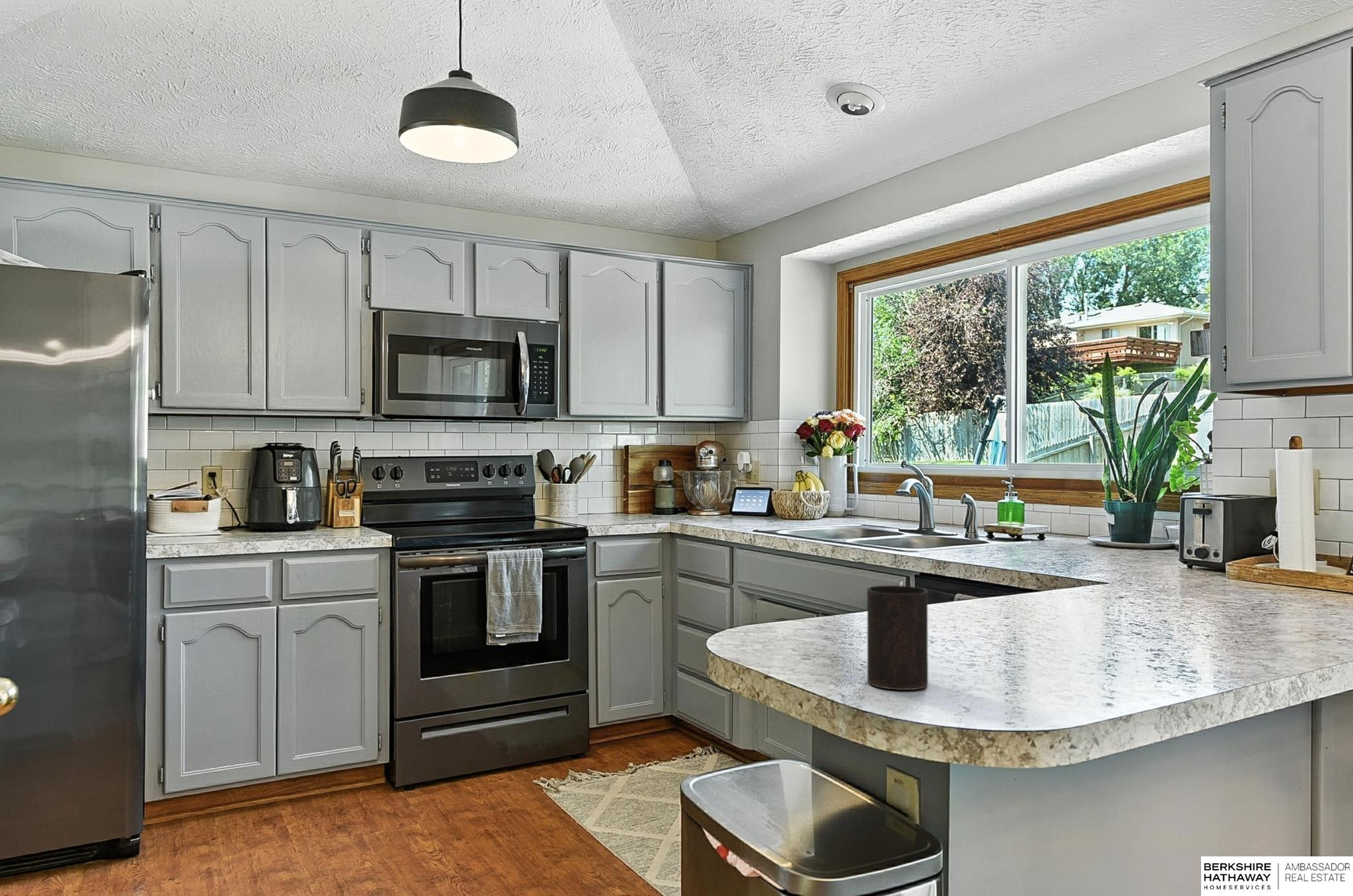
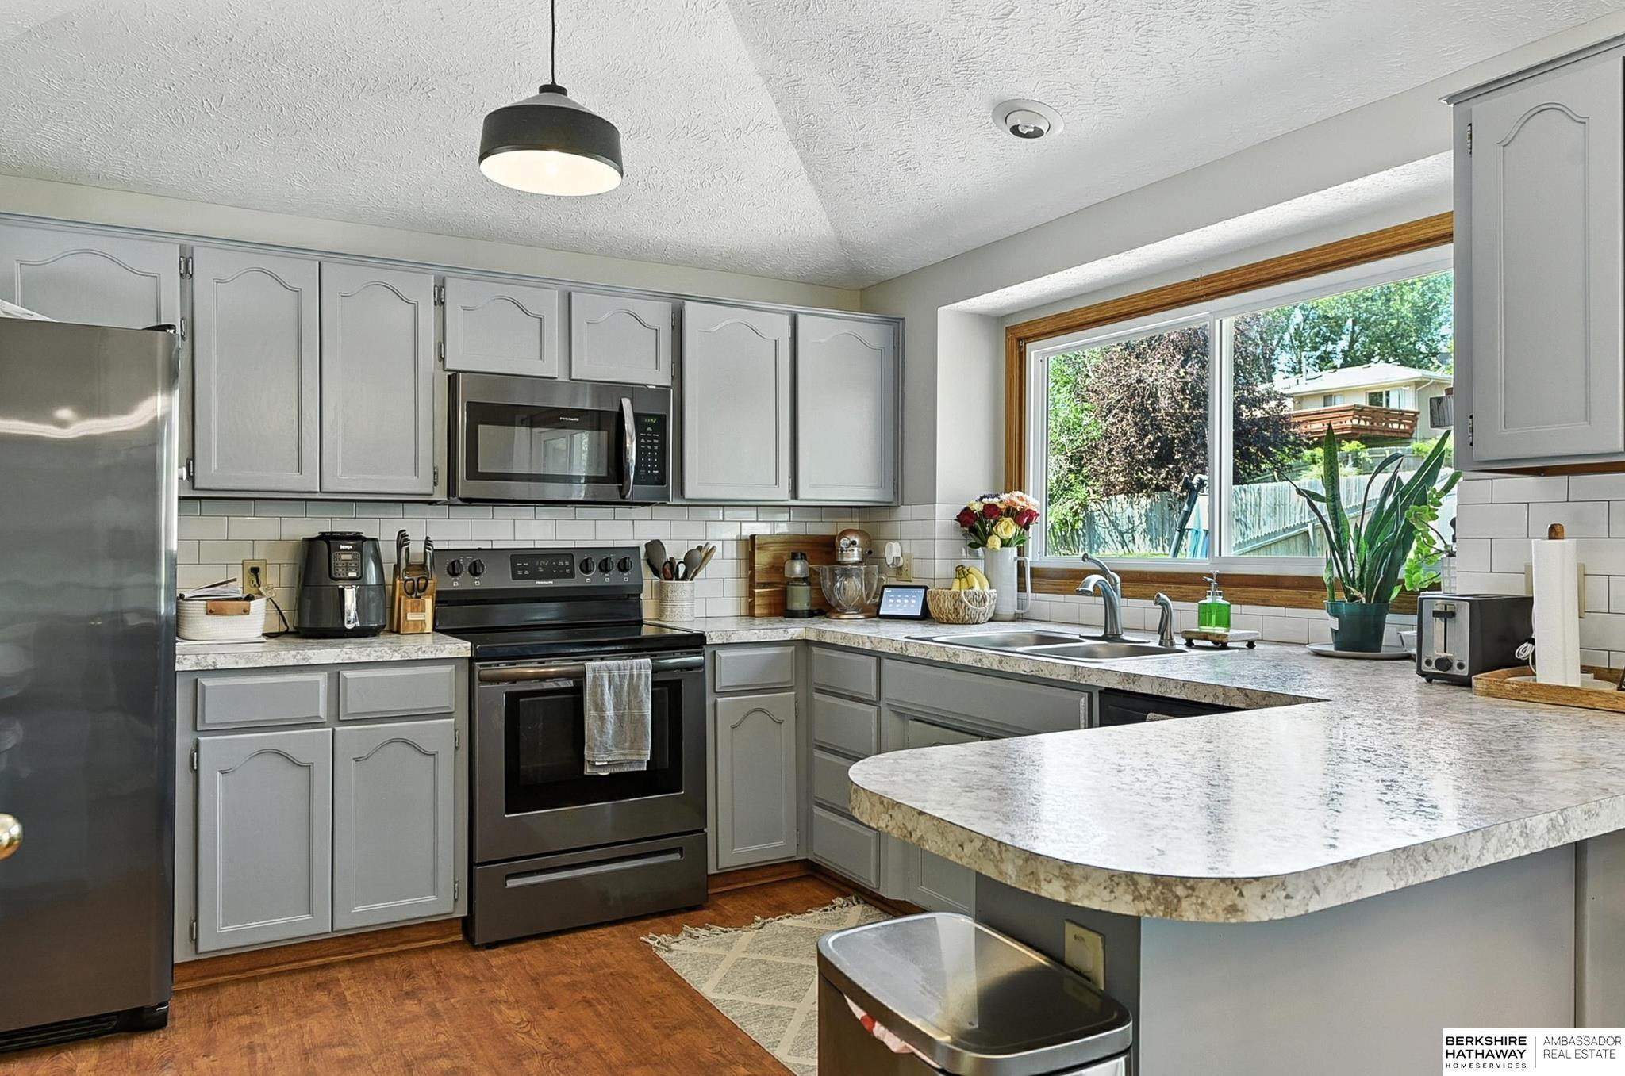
- cup (897, 636)
